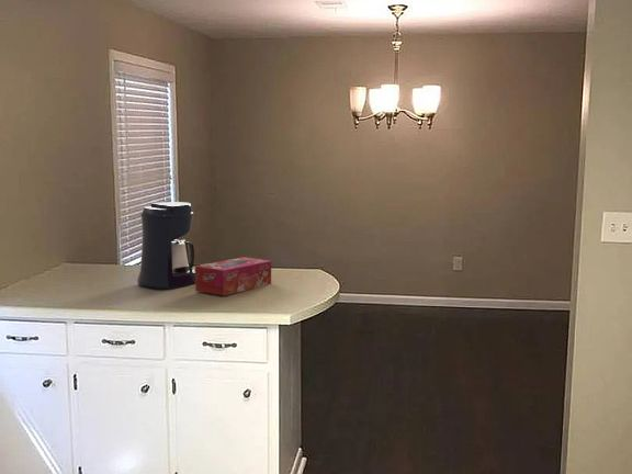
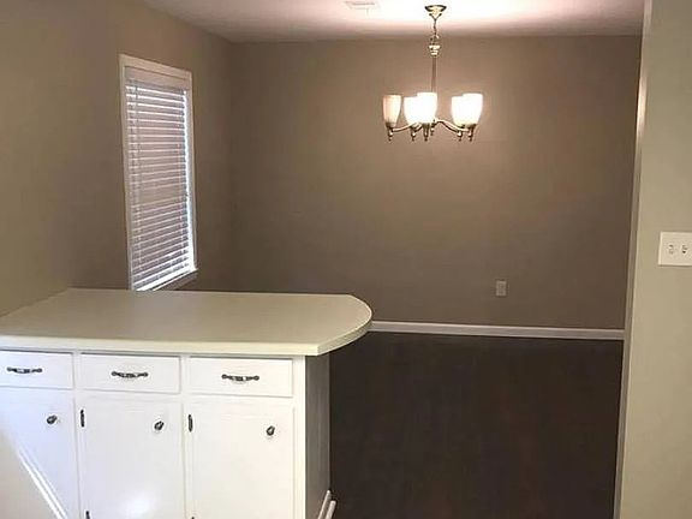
- tissue box (234, 275)
- coffee maker (167, 242)
